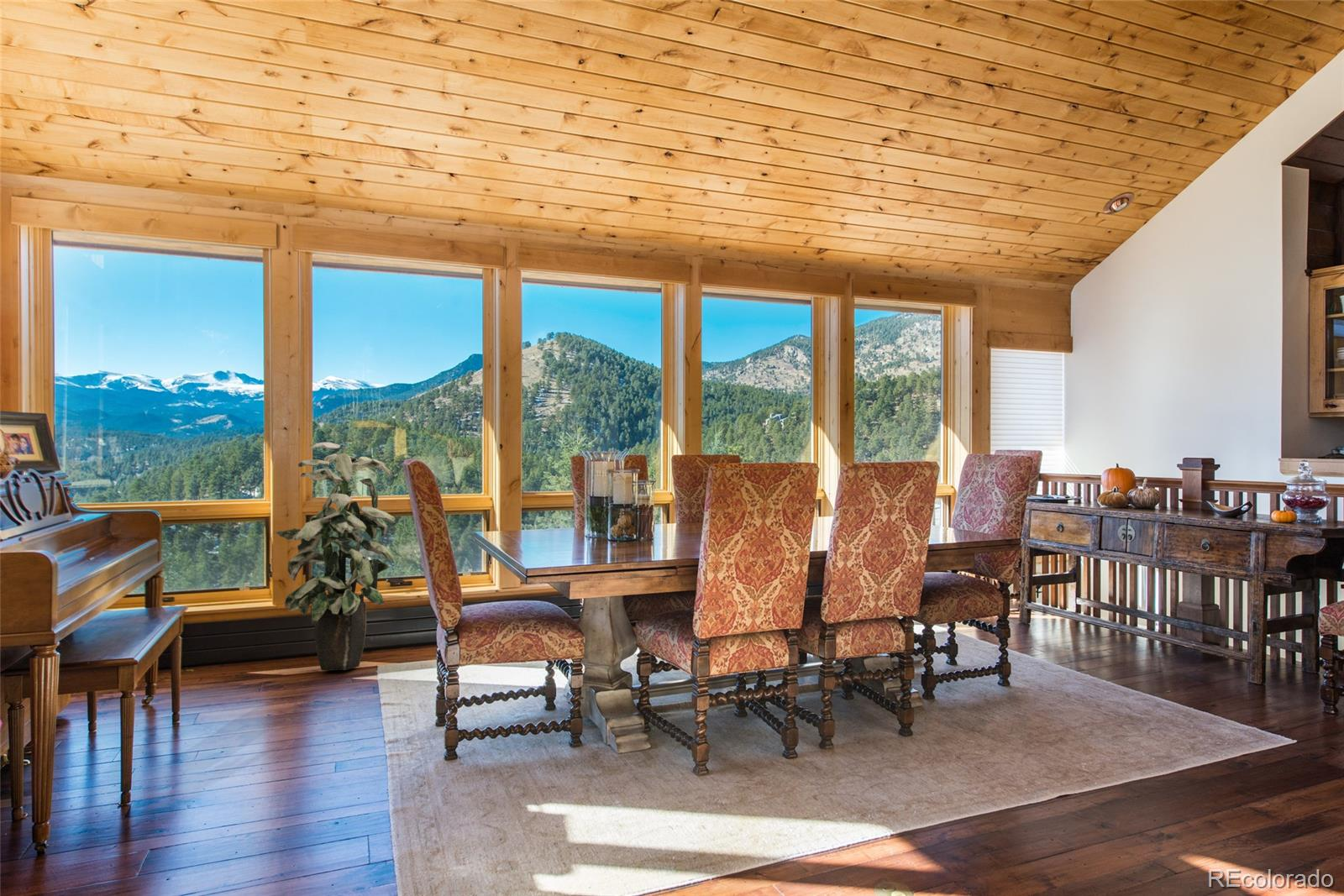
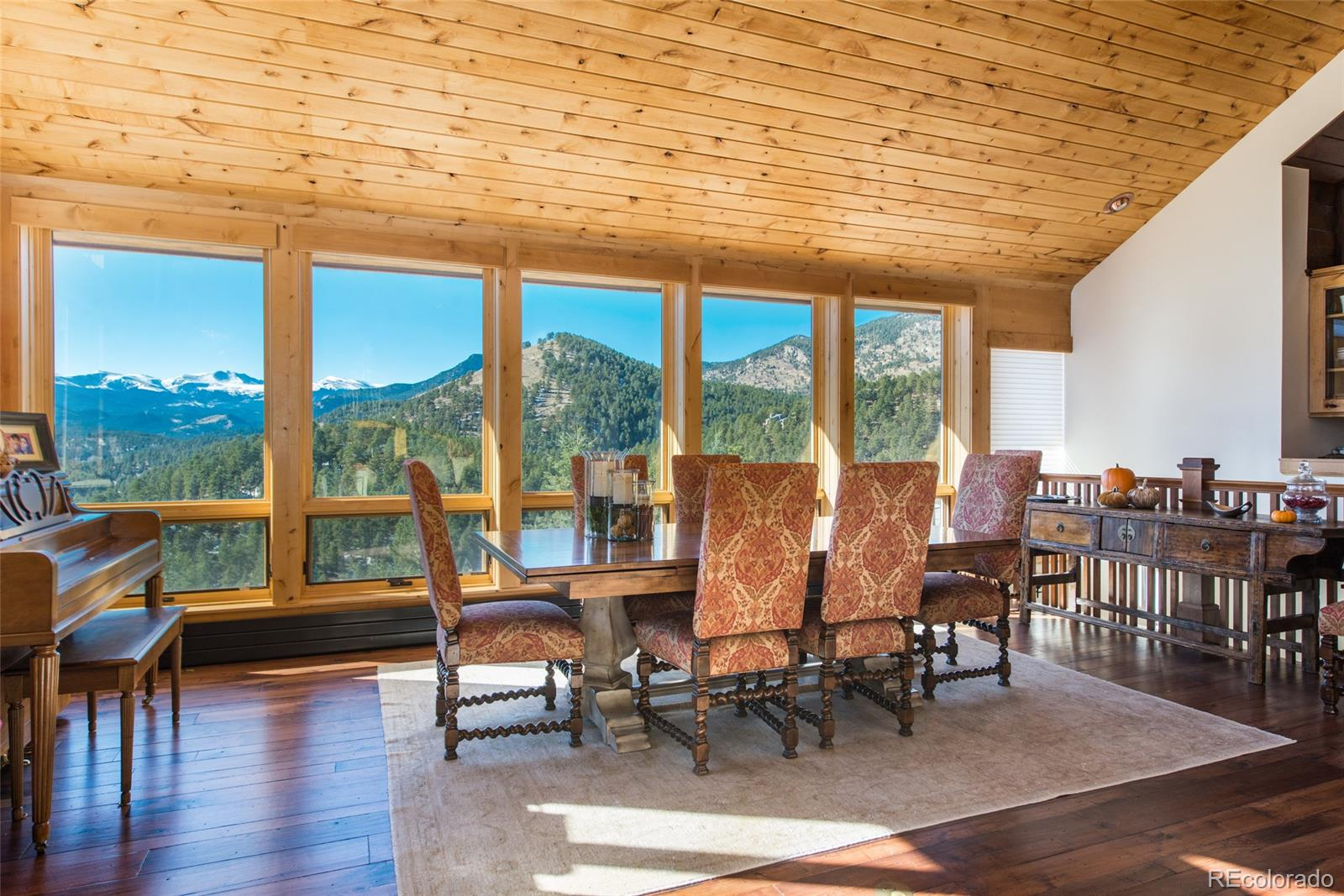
- indoor plant (336, 554)
